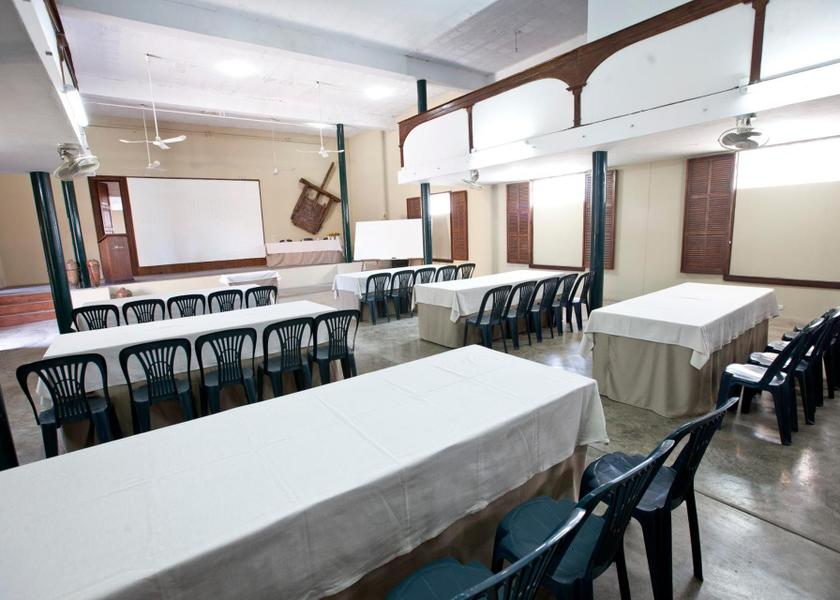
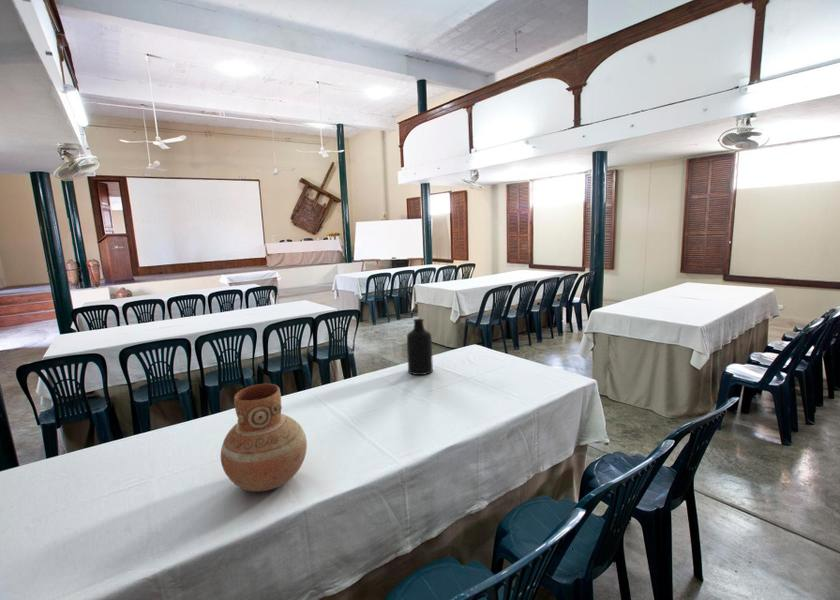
+ vase (263, 435)
+ bottle (419, 345)
